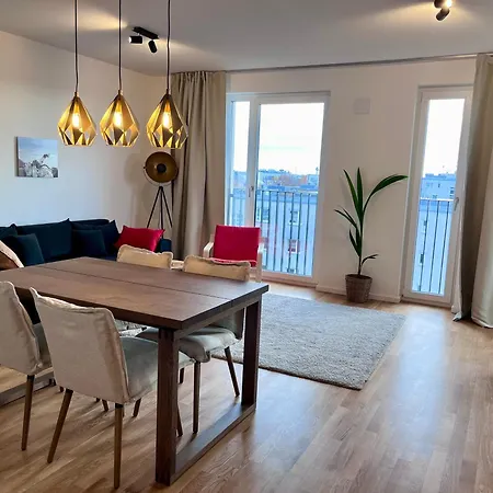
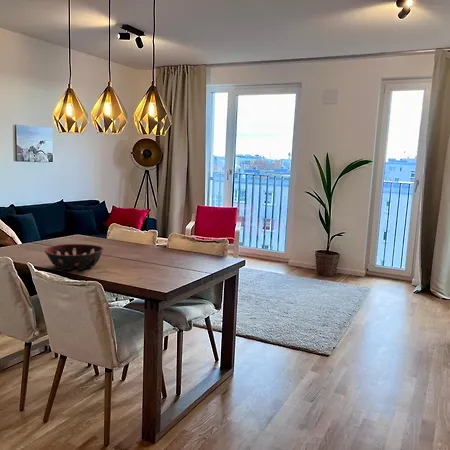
+ decorative bowl (74, 257)
